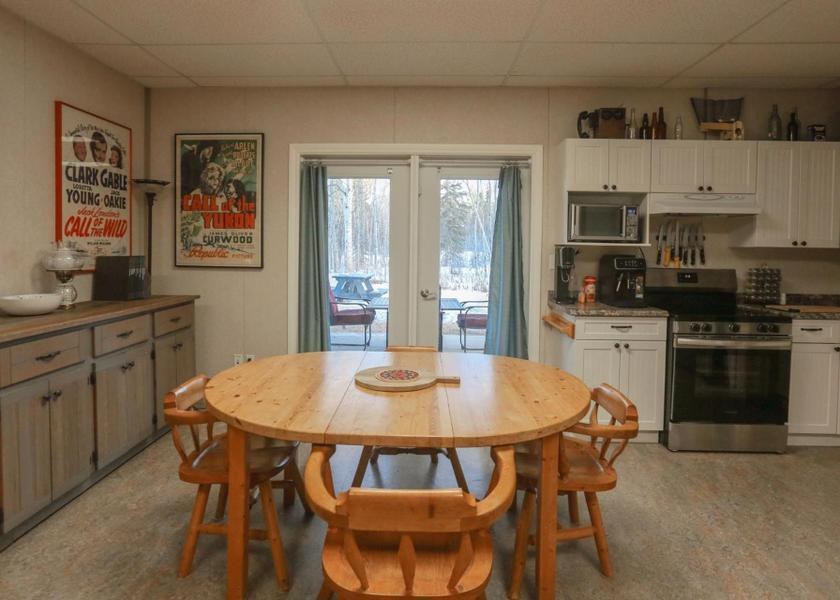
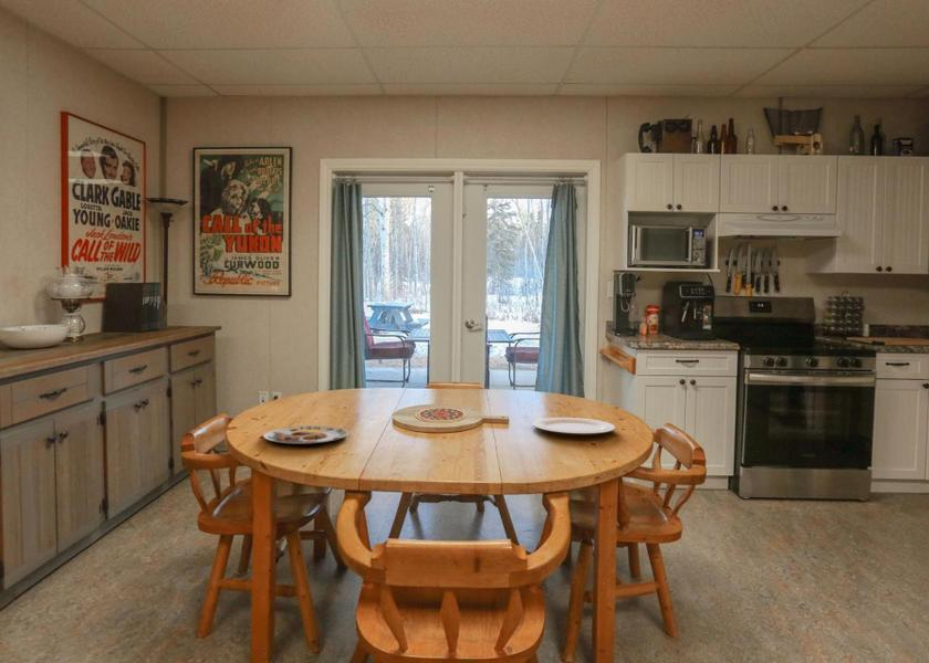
+ plate (306, 434)
+ plate (573, 427)
